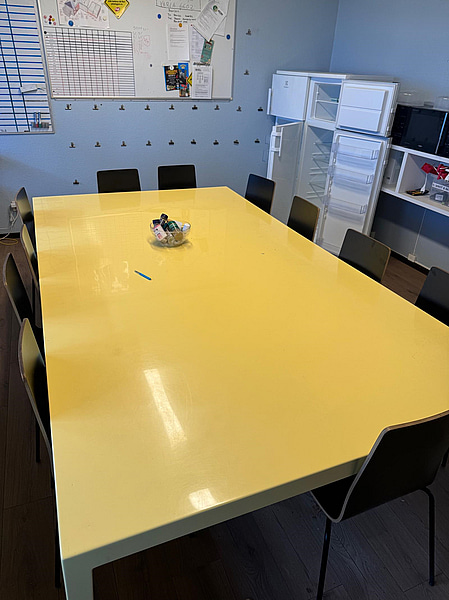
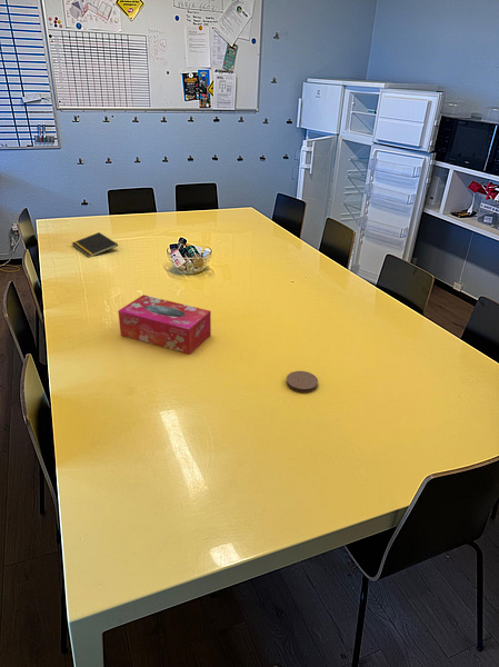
+ tissue box (164, 322)
+ notepad (94, 243)
+ coaster (301, 381)
